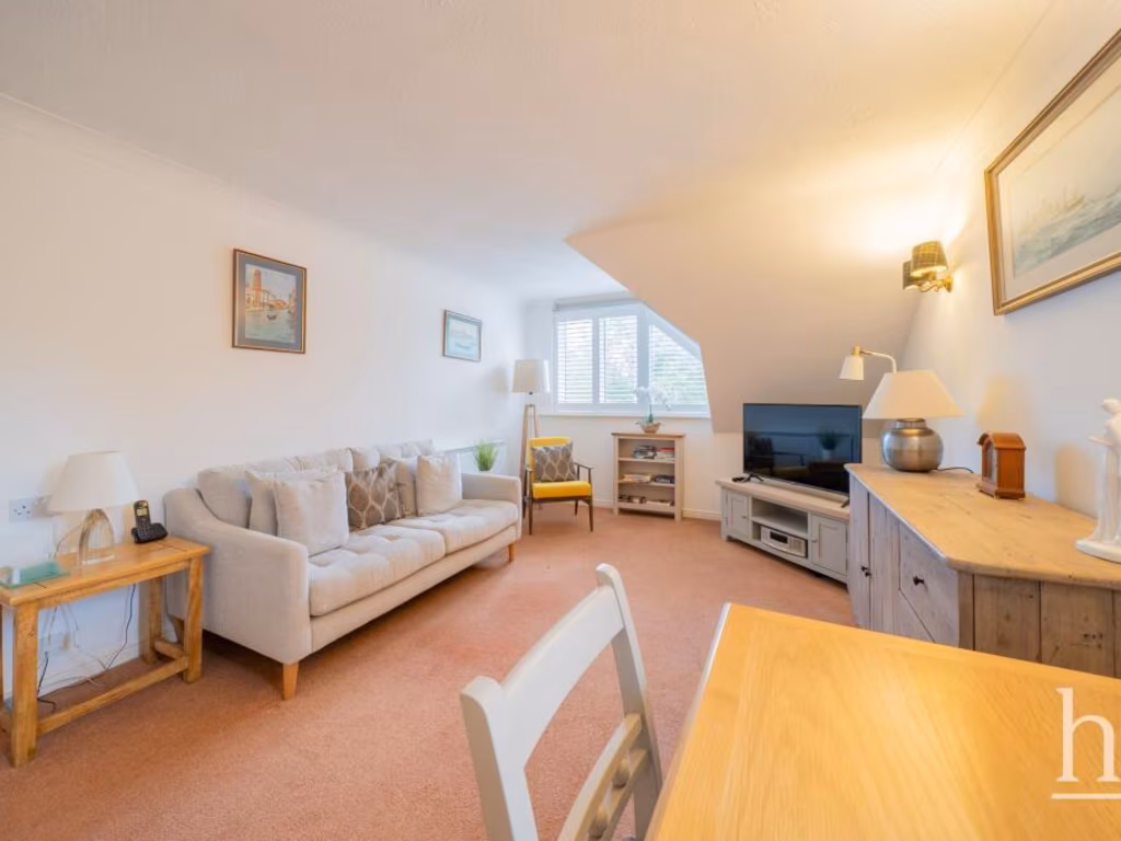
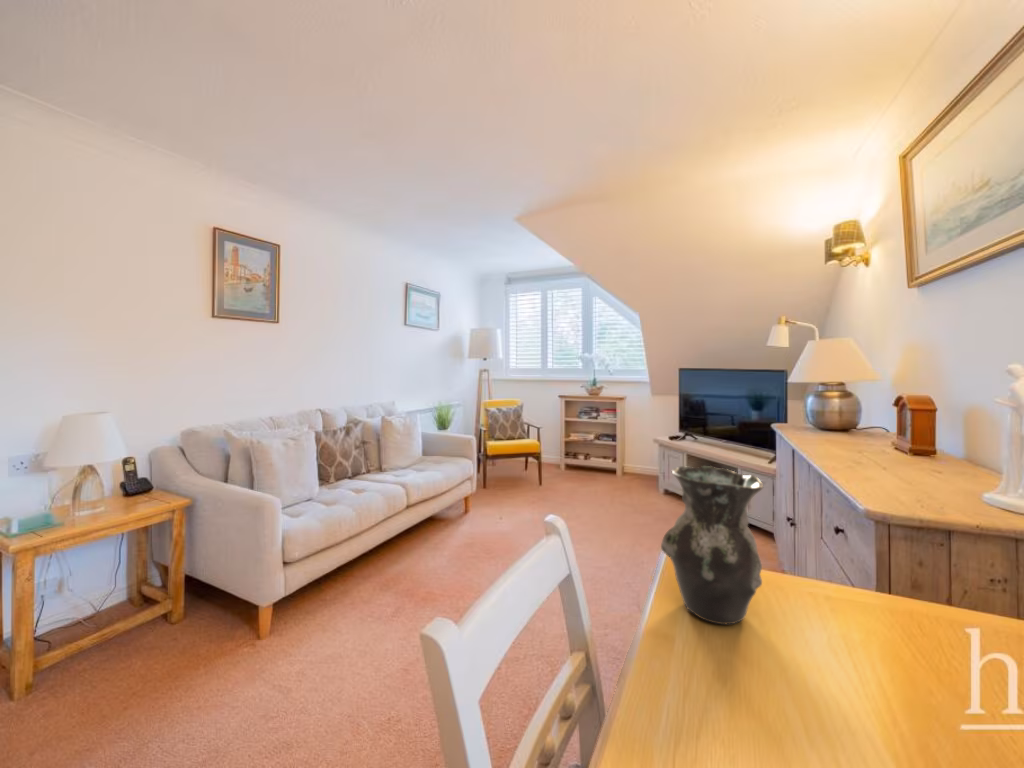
+ vase (711, 541)
